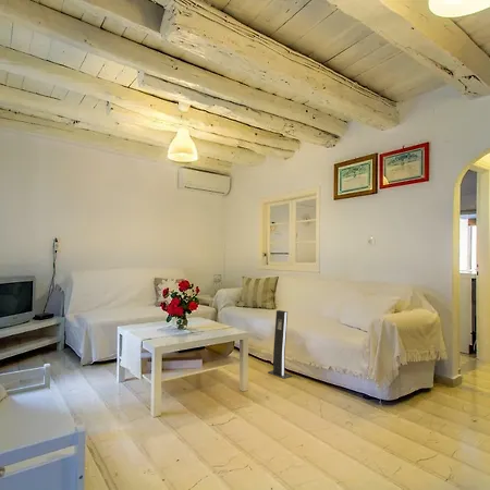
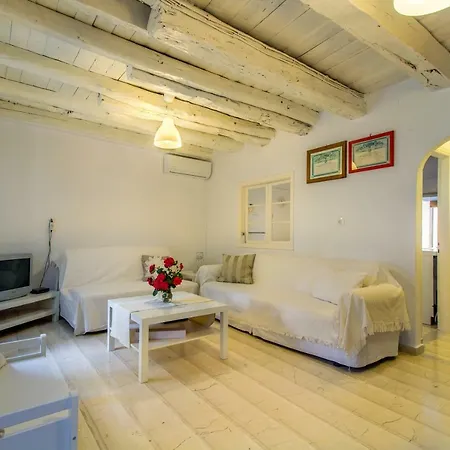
- speaker (280, 342)
